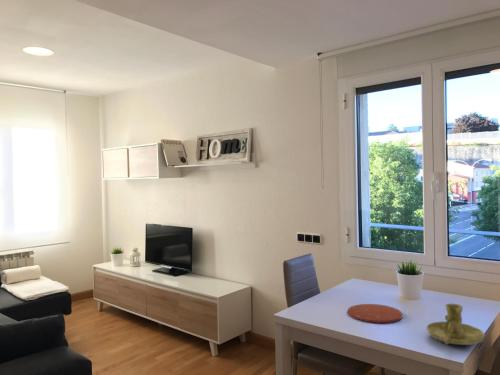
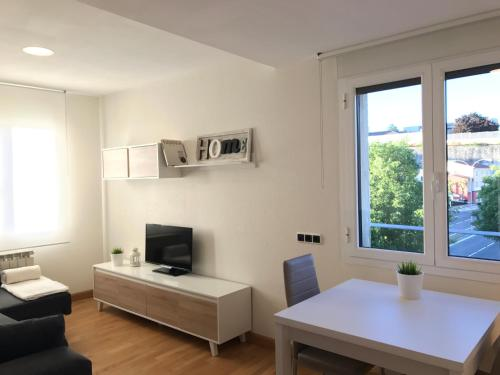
- plate (374, 312)
- candle holder (453, 324)
